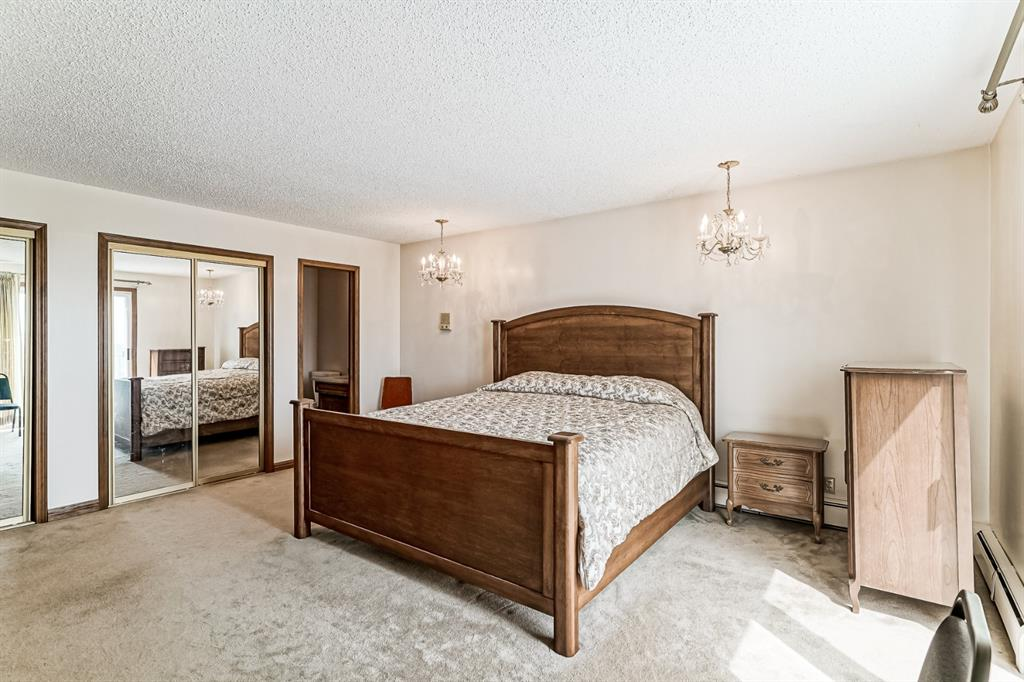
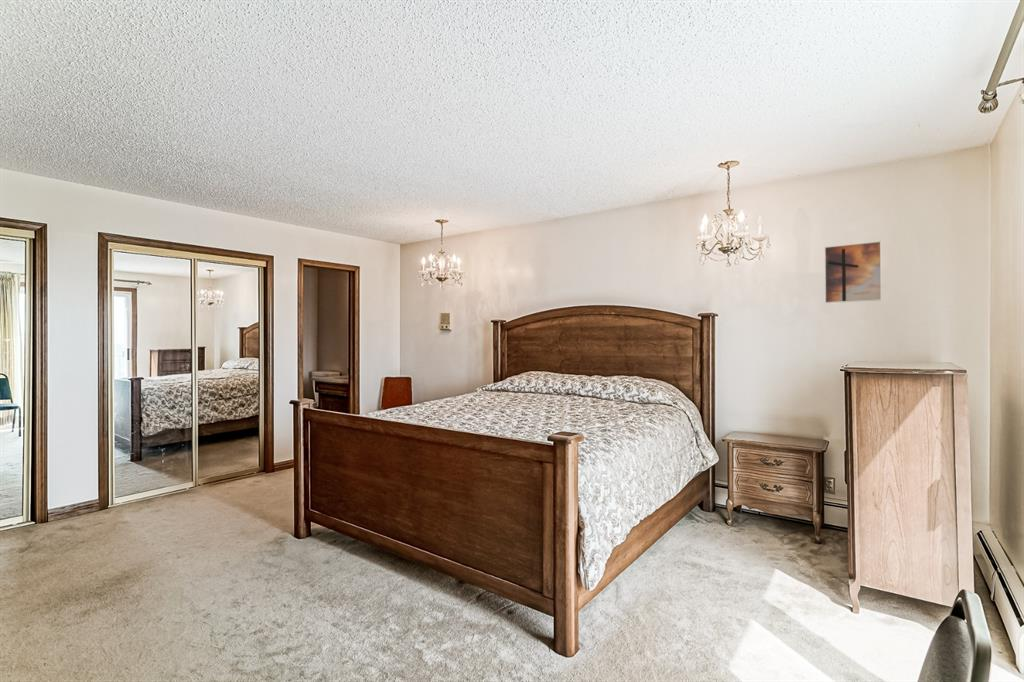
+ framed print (852, 273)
